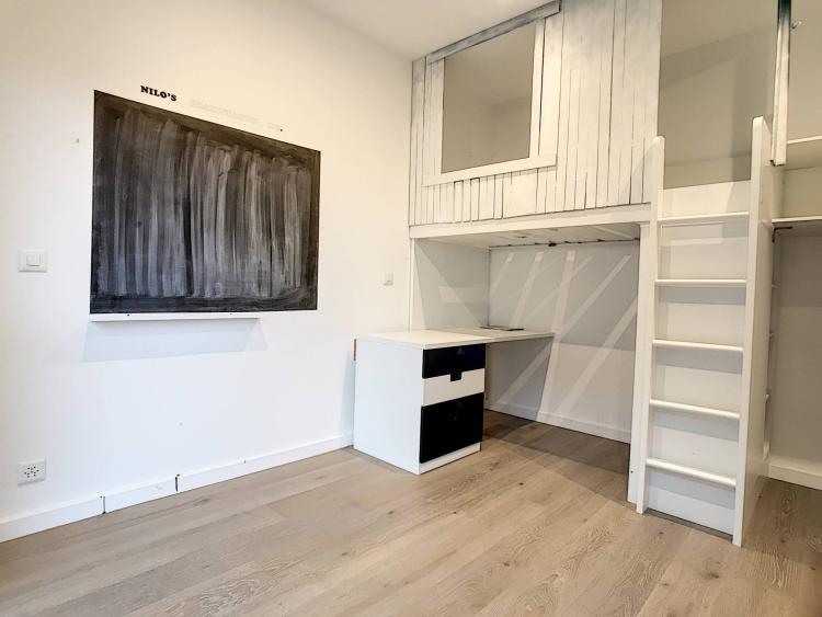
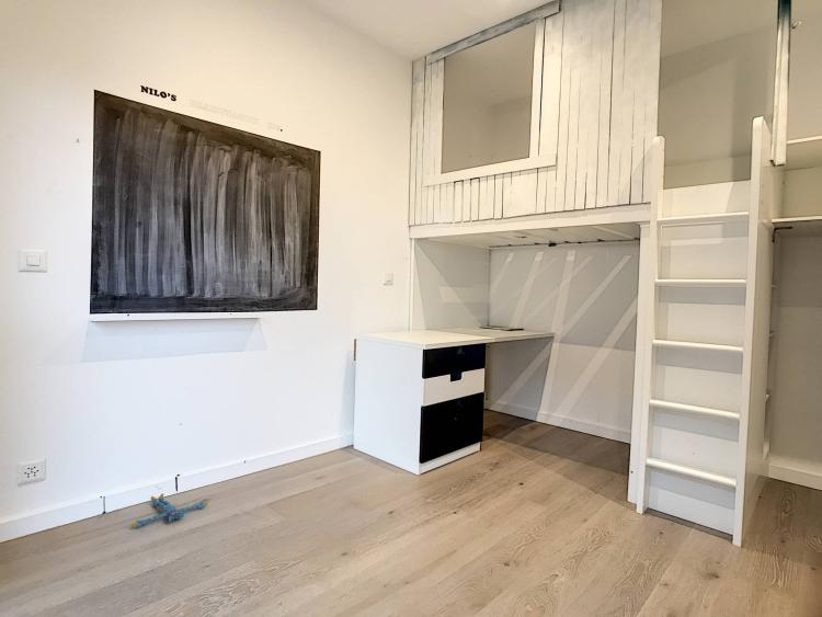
+ plush toy (167, 506)
